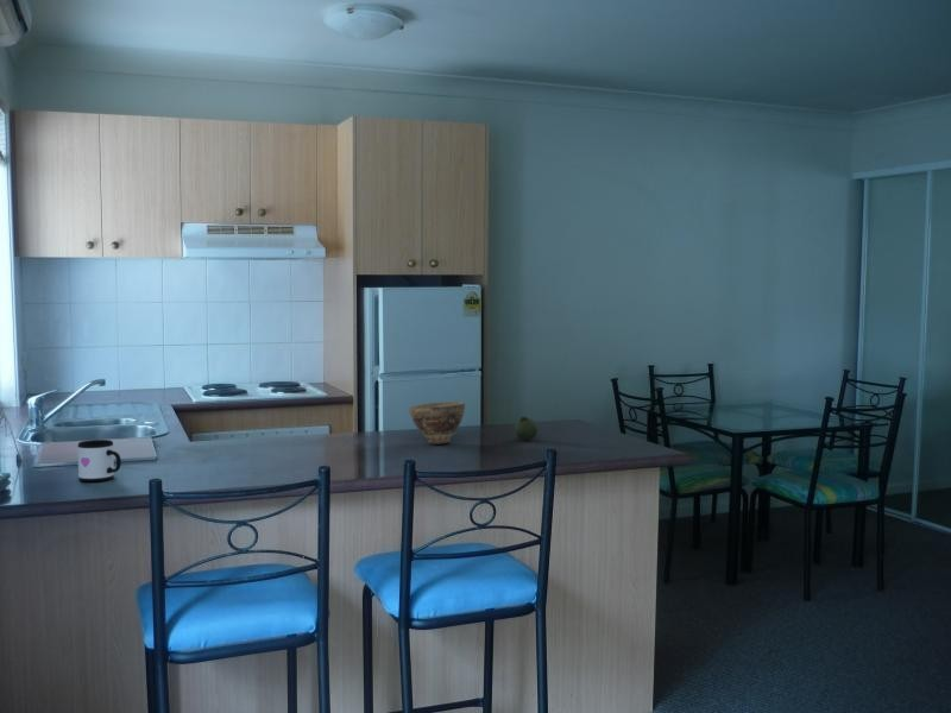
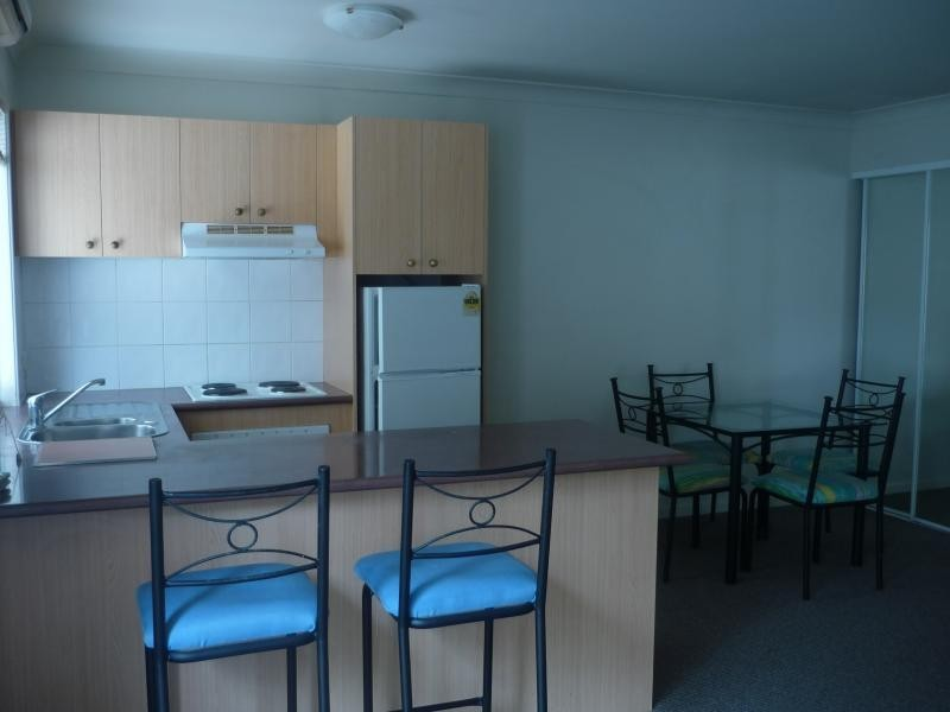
- mug (101, 460)
- fruit (525, 428)
- bowl (436, 422)
